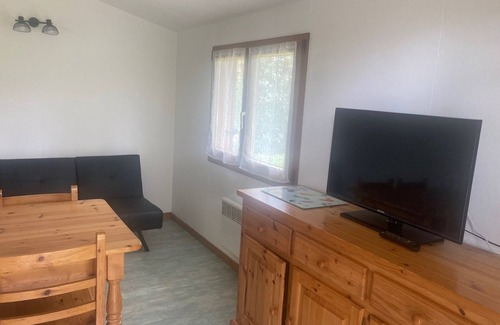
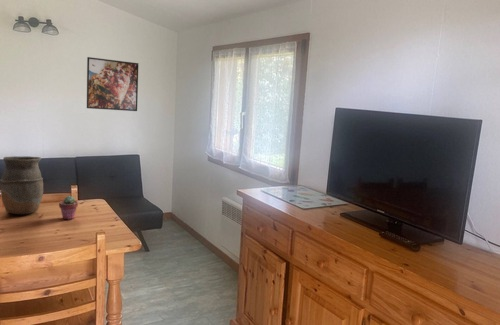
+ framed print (113, 85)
+ potted succulent (68, 206)
+ vase (22, 185)
